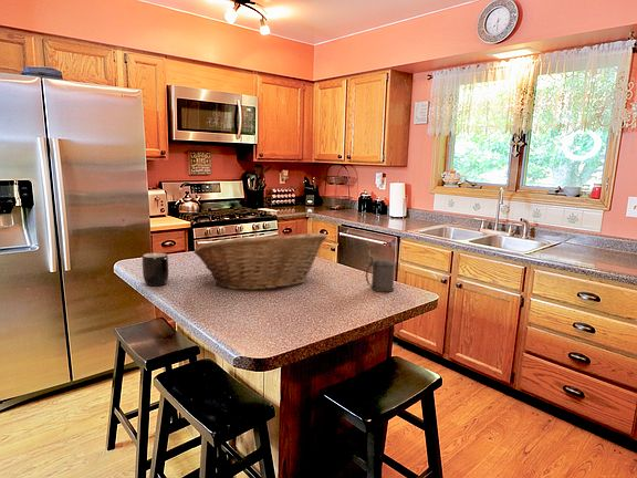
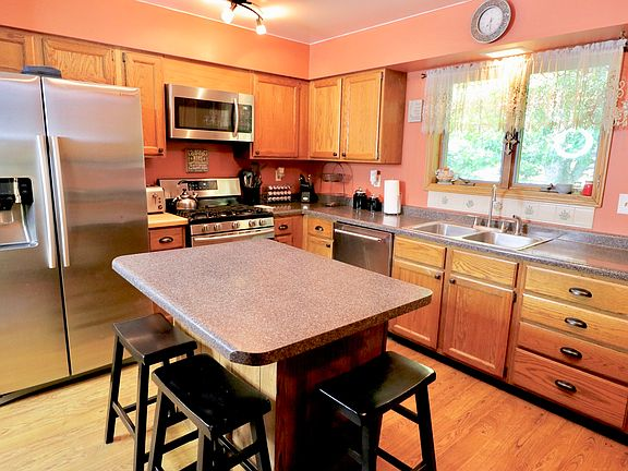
- fruit basket (262, 254)
- beer stein (379, 272)
- mug (154, 268)
